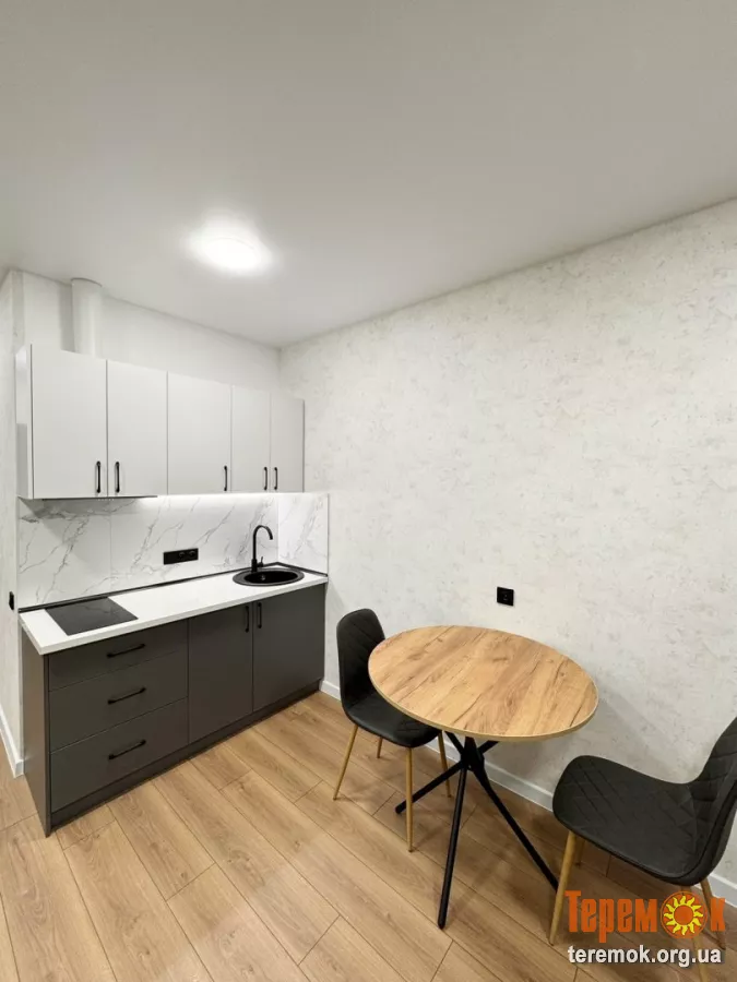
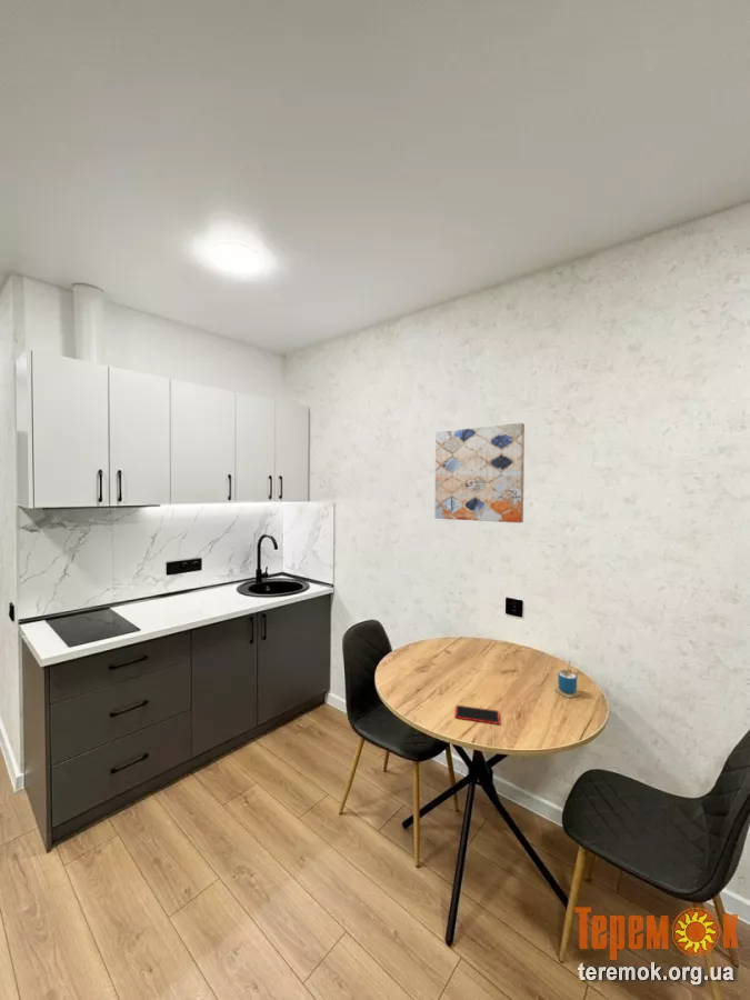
+ cup (567, 677)
+ wall art (477, 474)
+ smartphone (477, 713)
